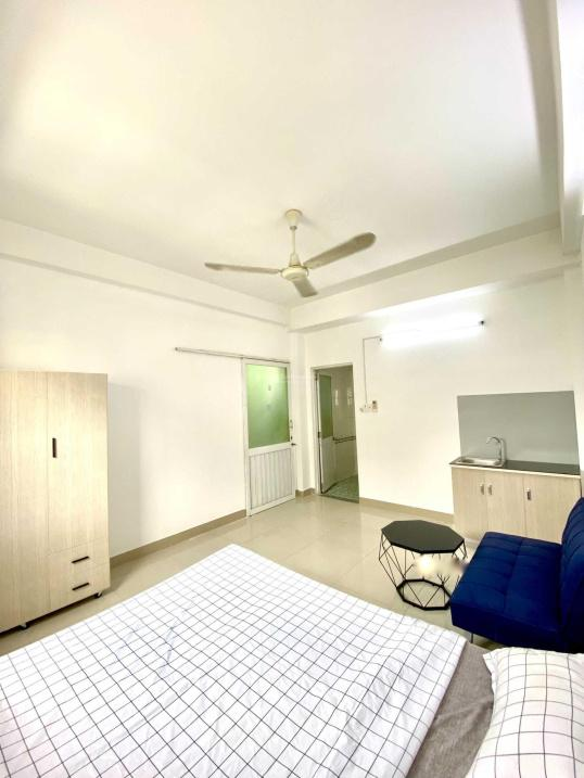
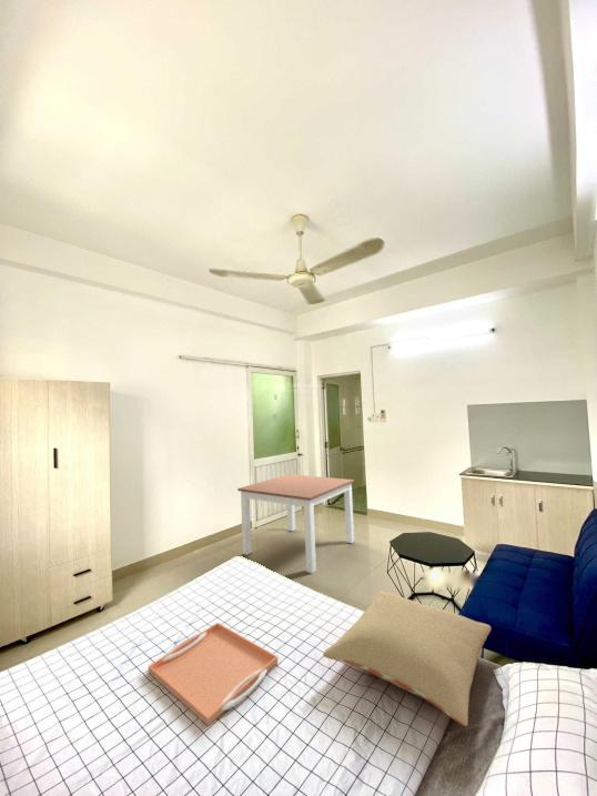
+ dining table (294, 515)
+ serving tray (213, 664)
+ pillow (411, 639)
